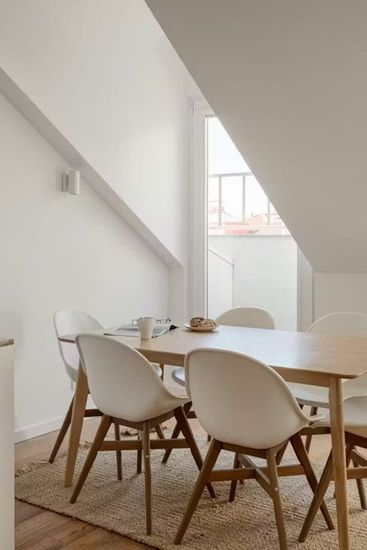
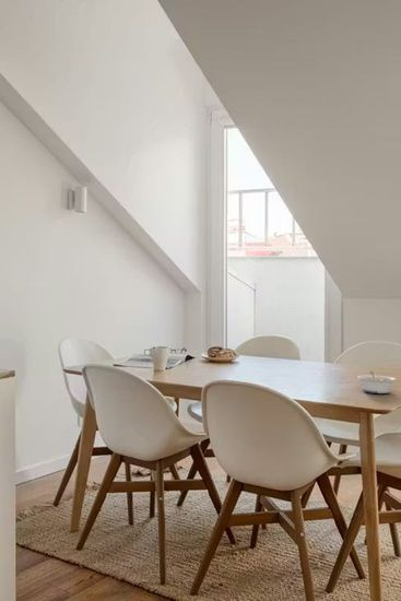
+ legume (375, 382)
